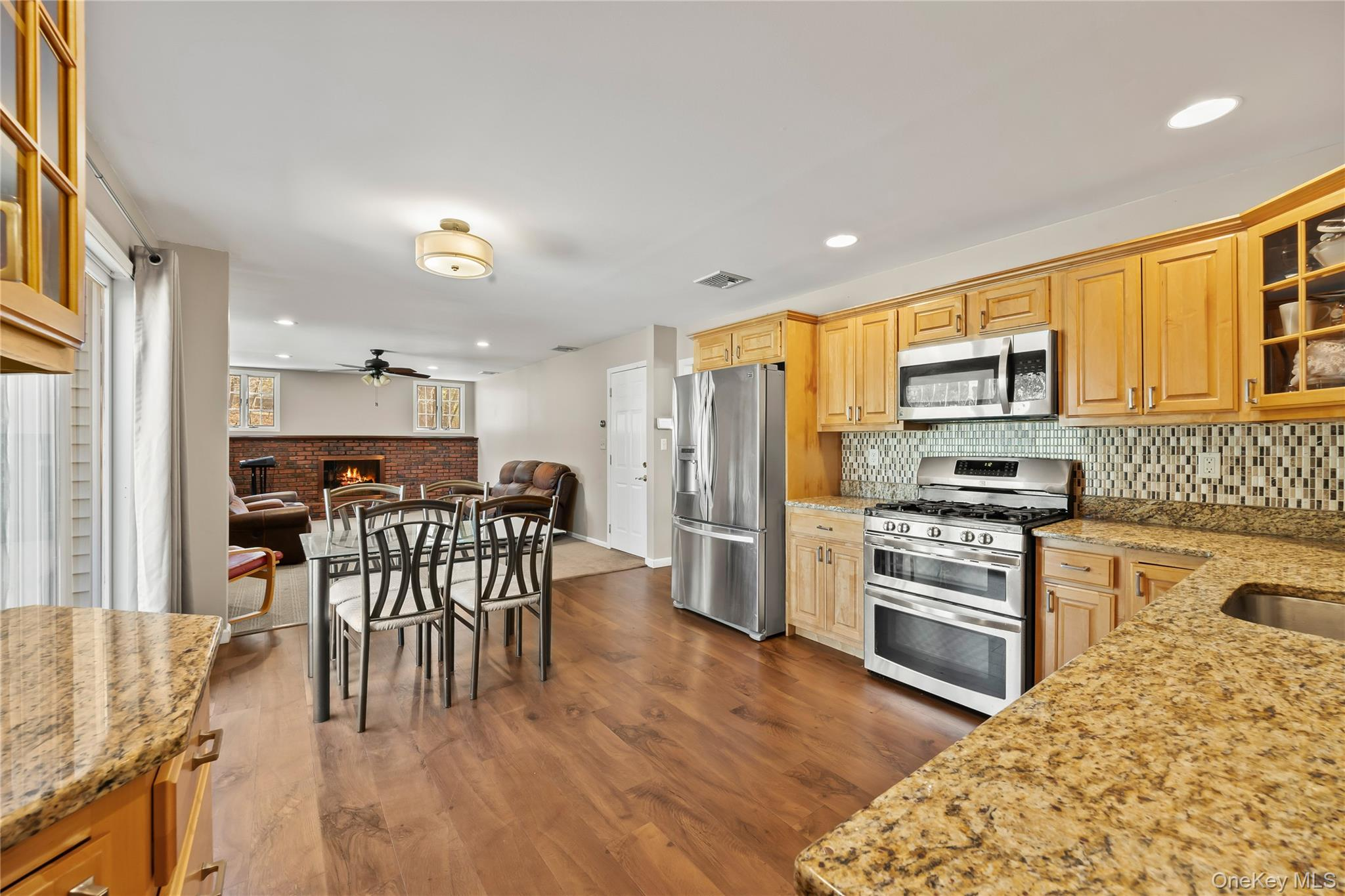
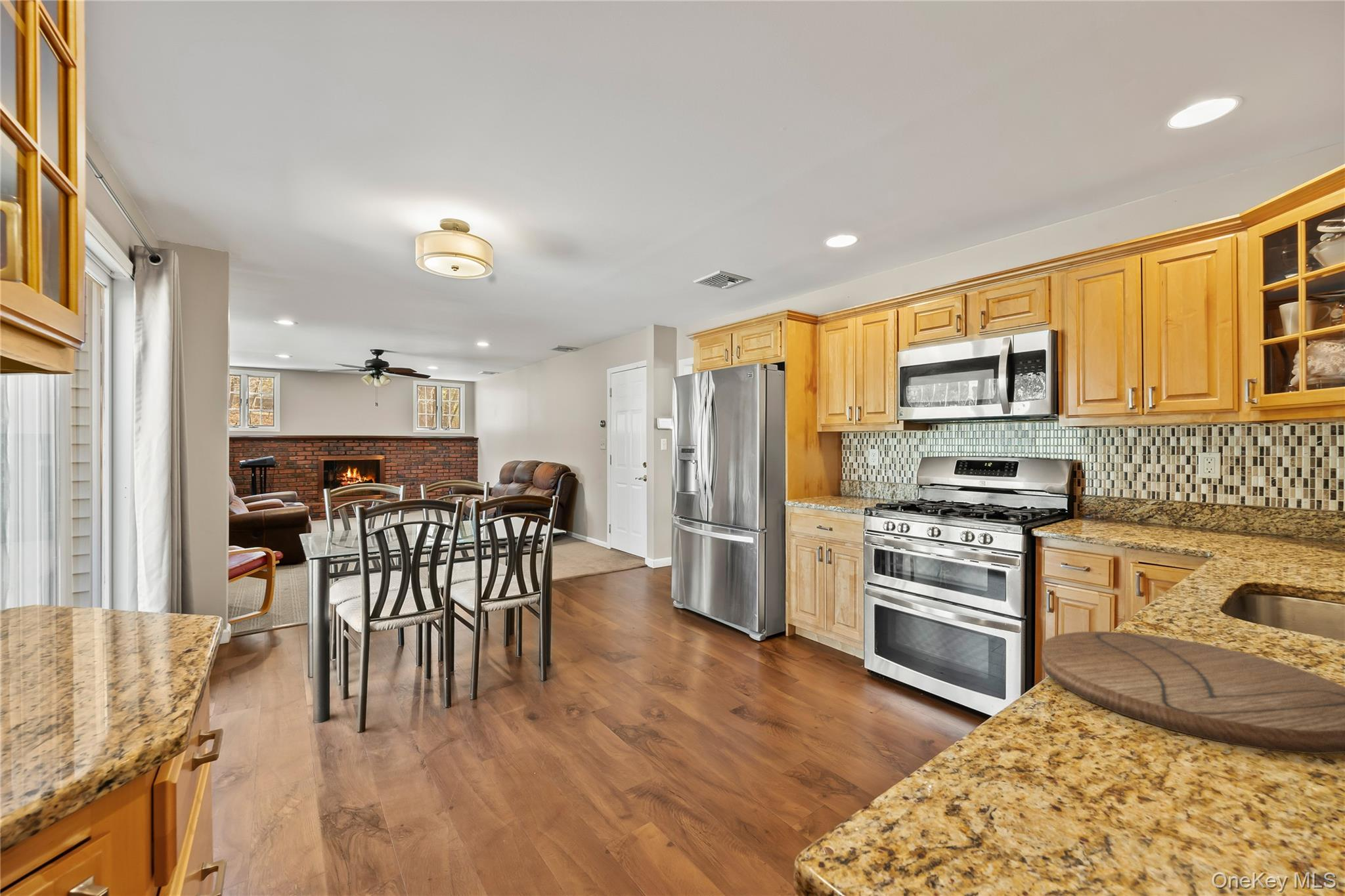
+ cutting board (1185, 679)
